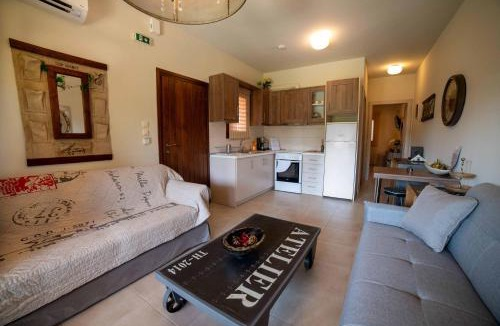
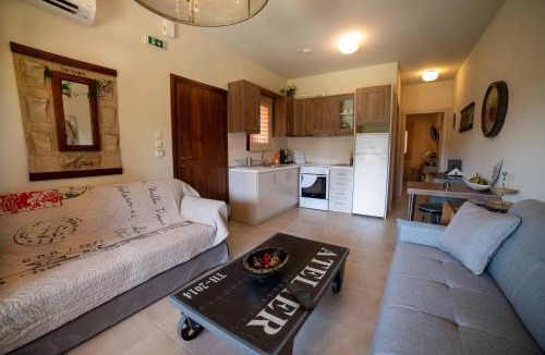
+ remote control (300, 294)
